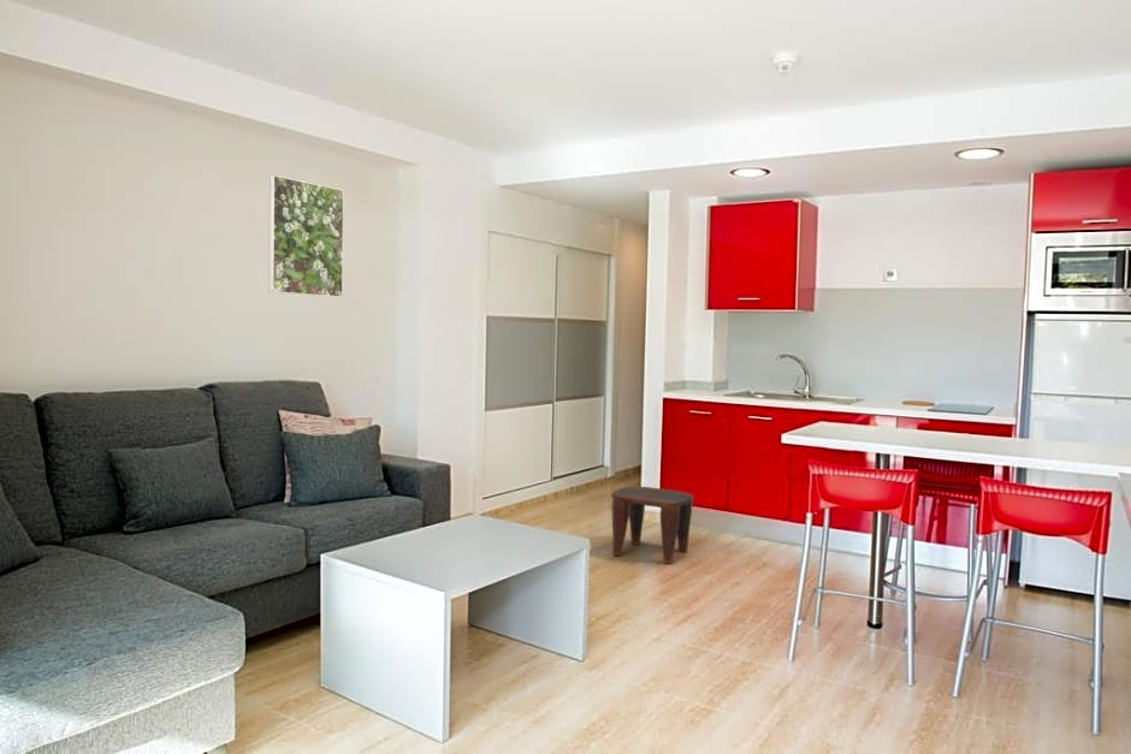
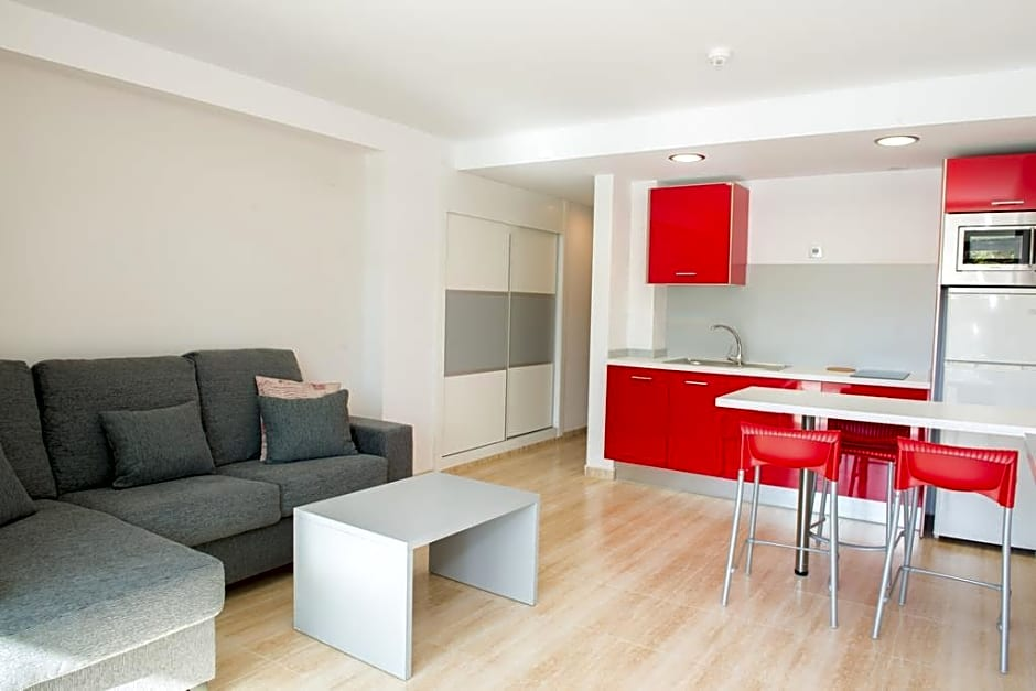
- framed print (307, 238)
- stool (643, 520)
